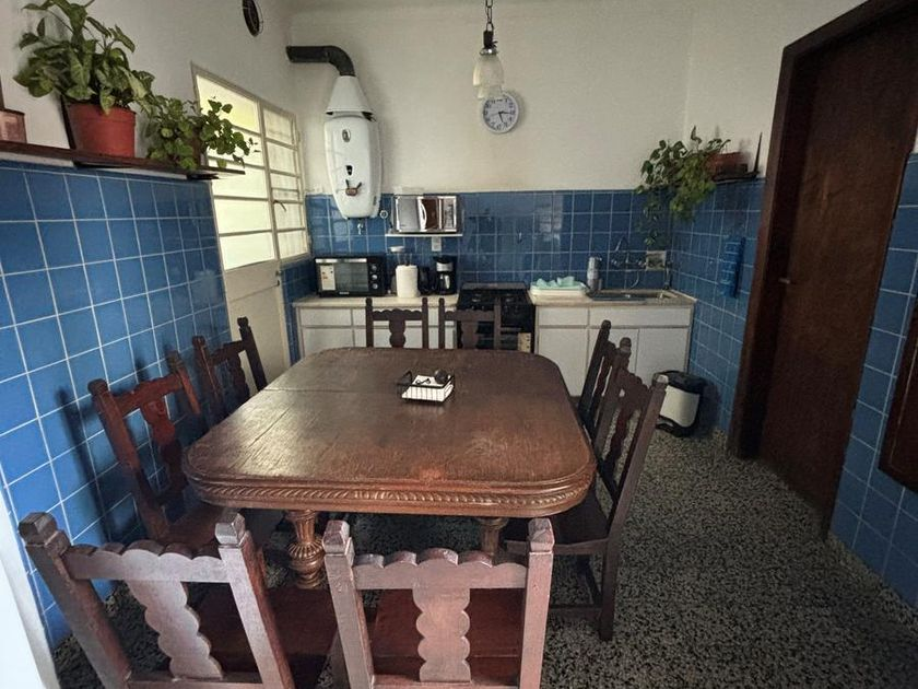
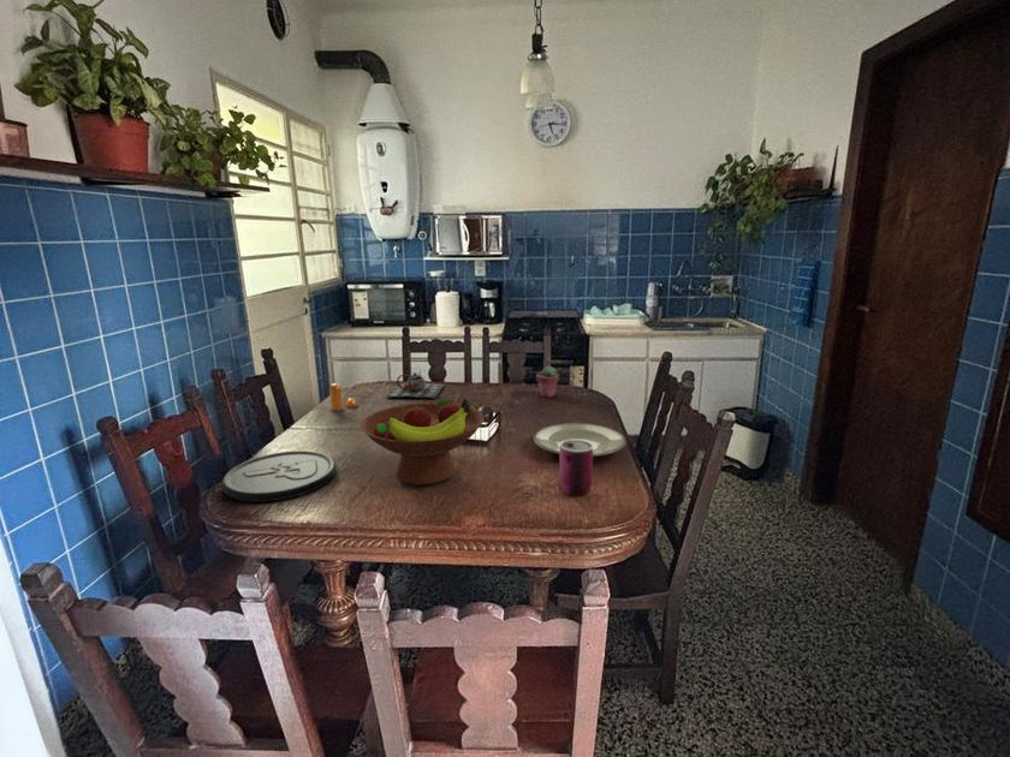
+ potted succulent (547, 380)
+ can (575, 467)
+ pepper shaker (340, 394)
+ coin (281, 473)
+ plate (578, 439)
+ fruit bowl (423, 436)
+ teapot (416, 382)
